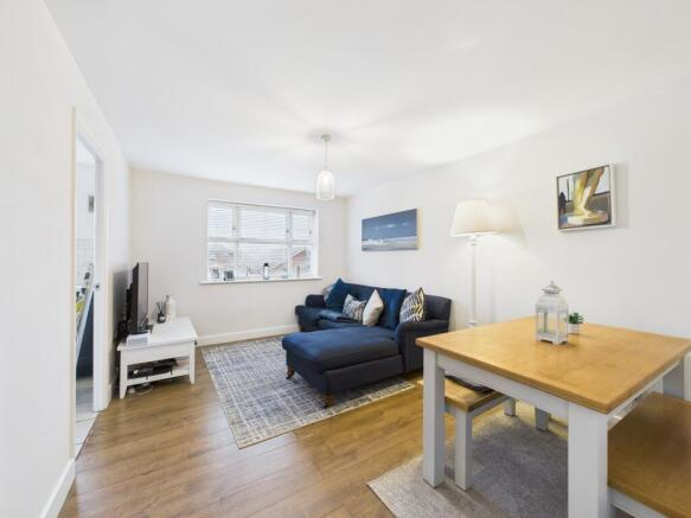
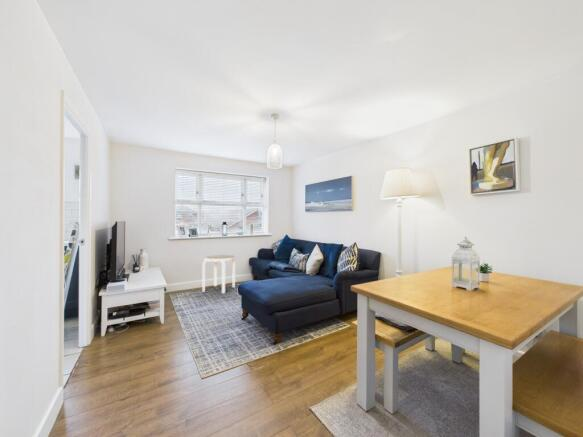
+ side table (216, 273)
